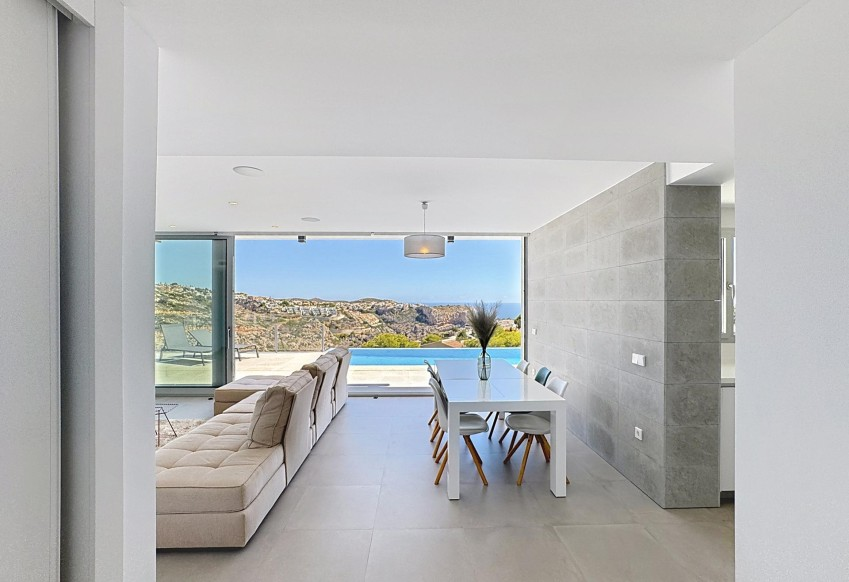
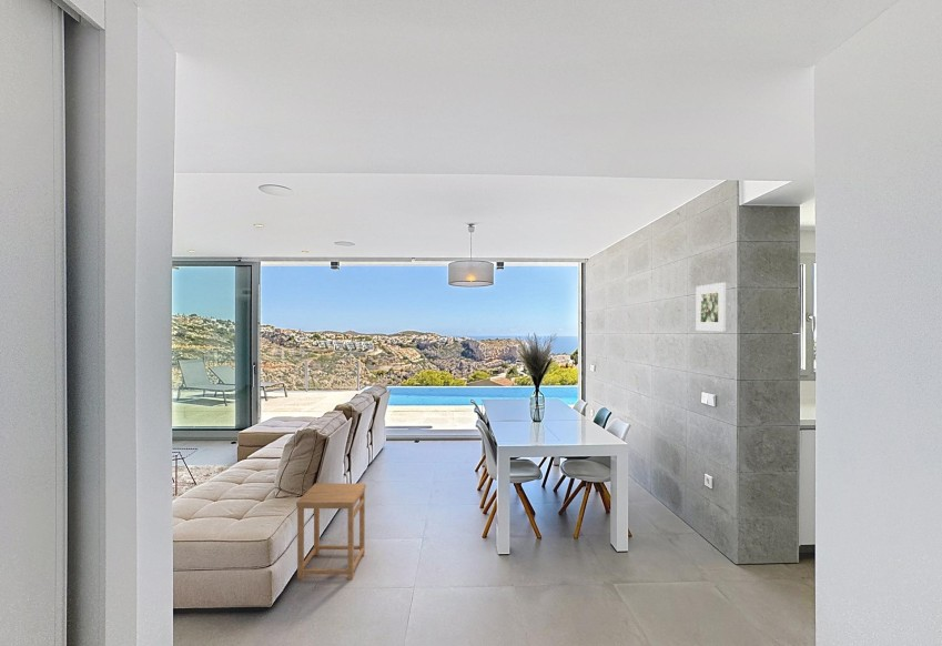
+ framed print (709, 307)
+ side table (318, 528)
